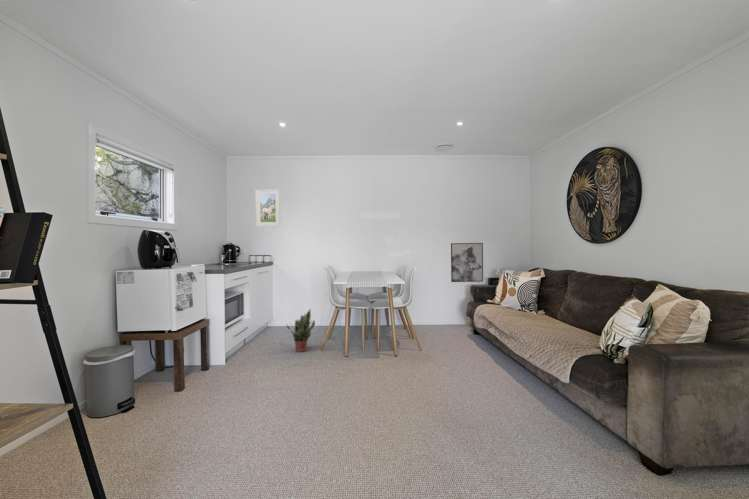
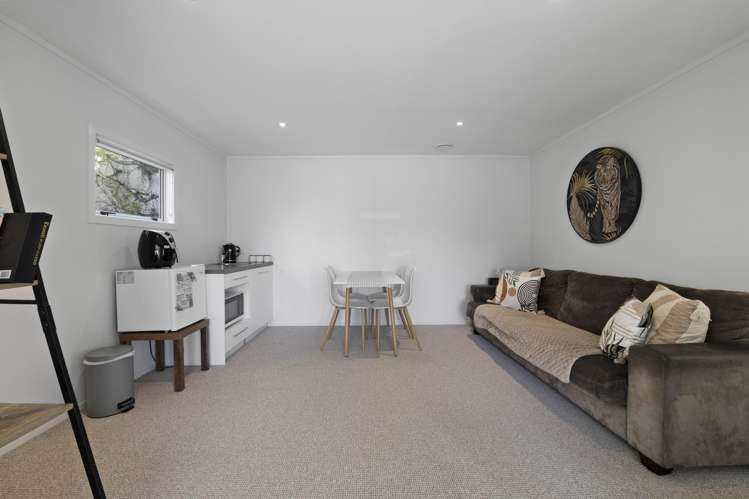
- wall art (467, 262)
- potted plant (300, 329)
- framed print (268, 208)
